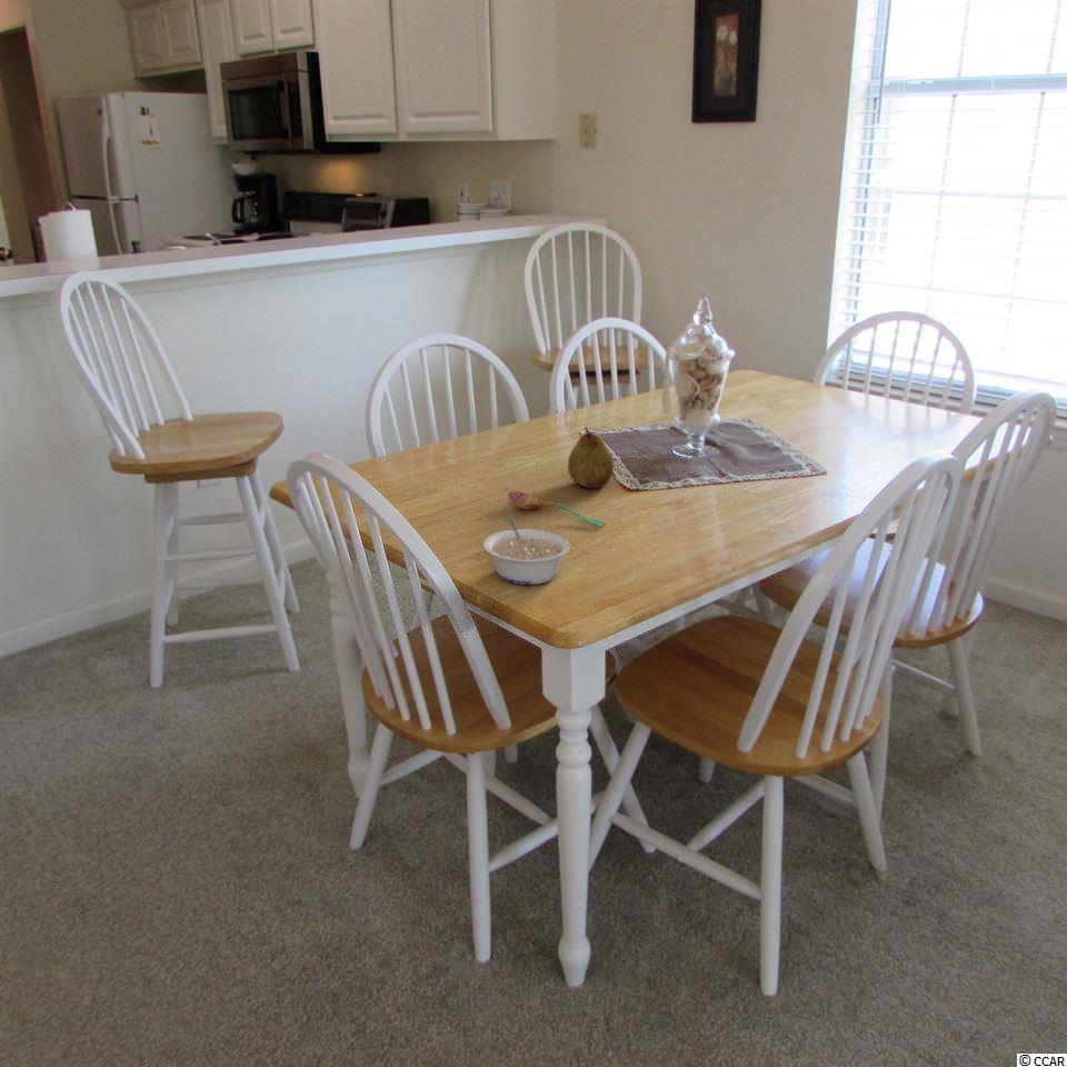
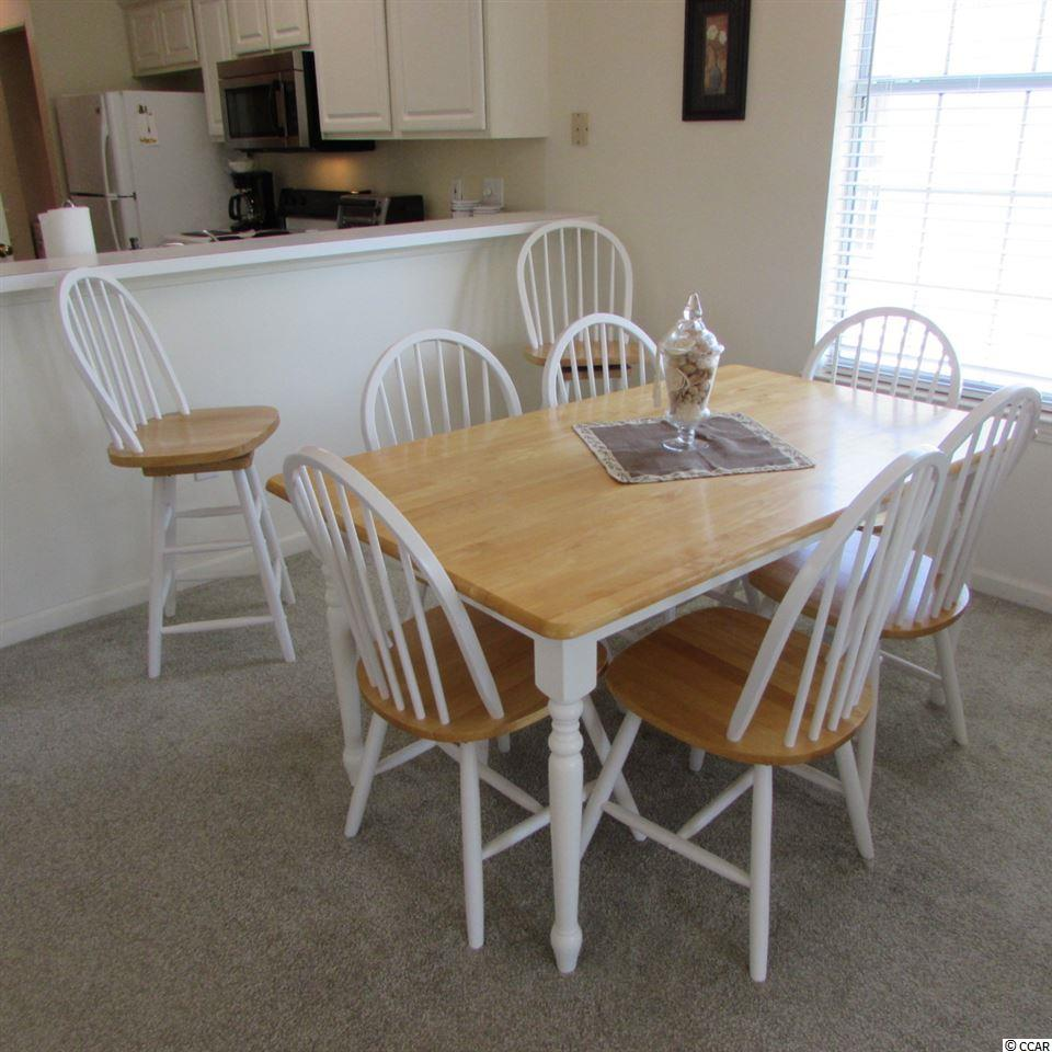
- legume (523, 555)
- soupspoon (556, 505)
- fruit (590, 453)
